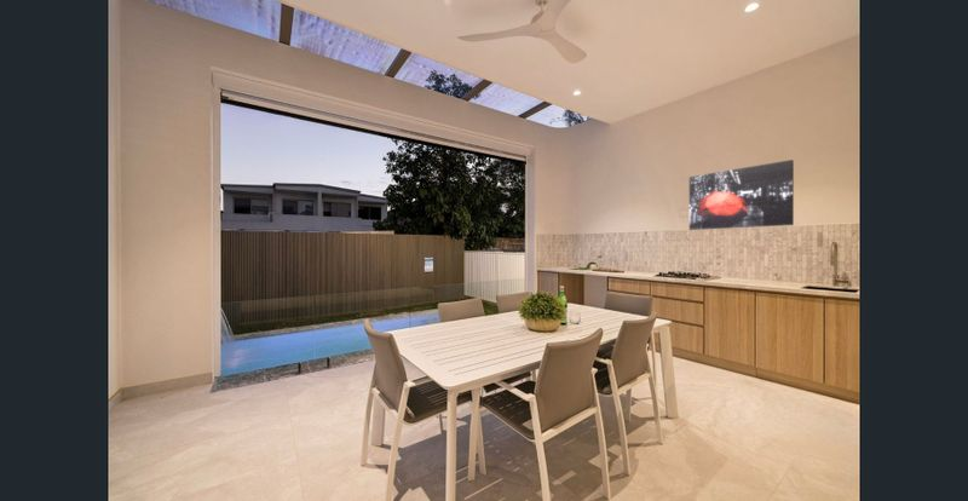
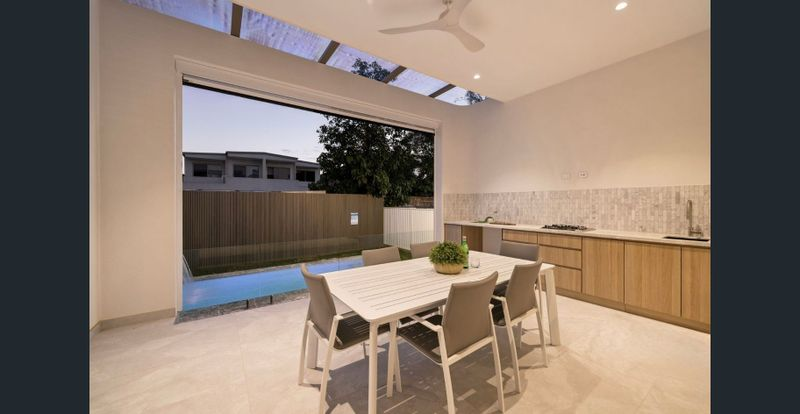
- wall art (736, 198)
